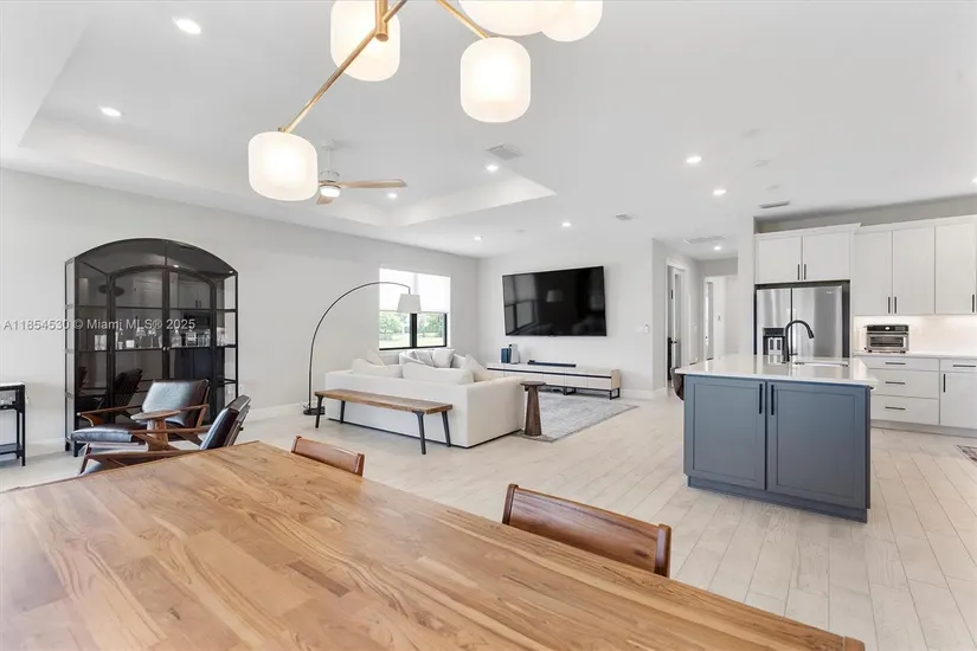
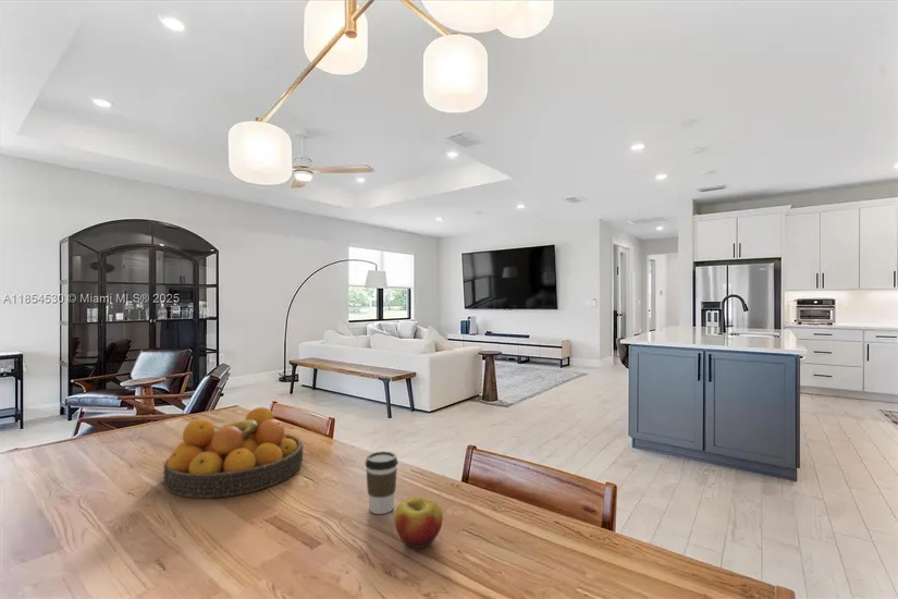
+ fruit bowl (237, 442)
+ coffee cup (381, 481)
+ apple (418, 521)
